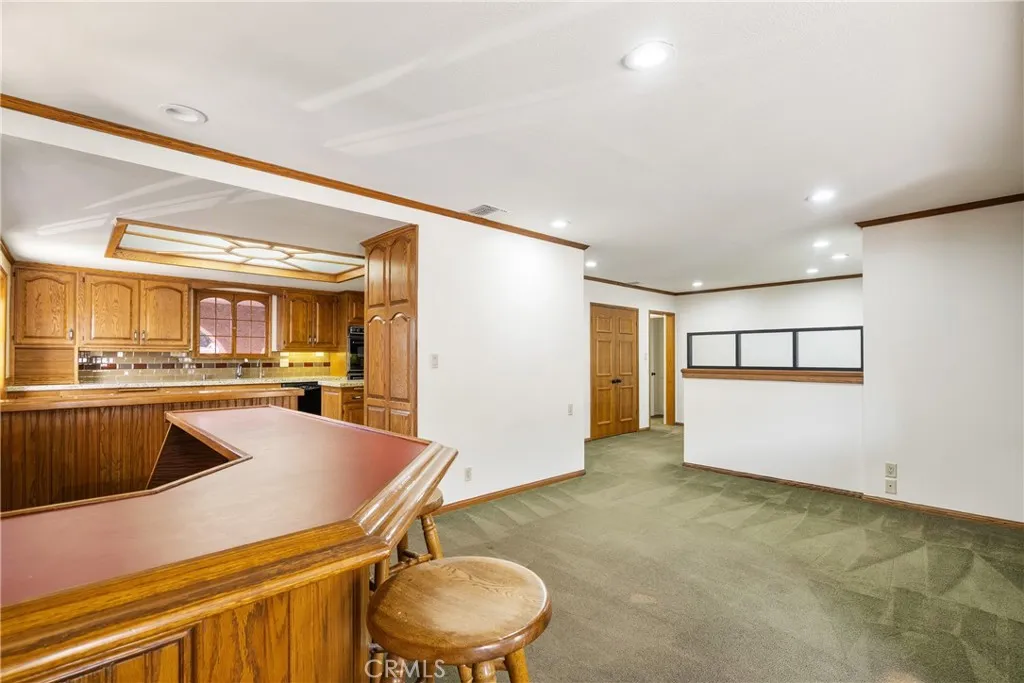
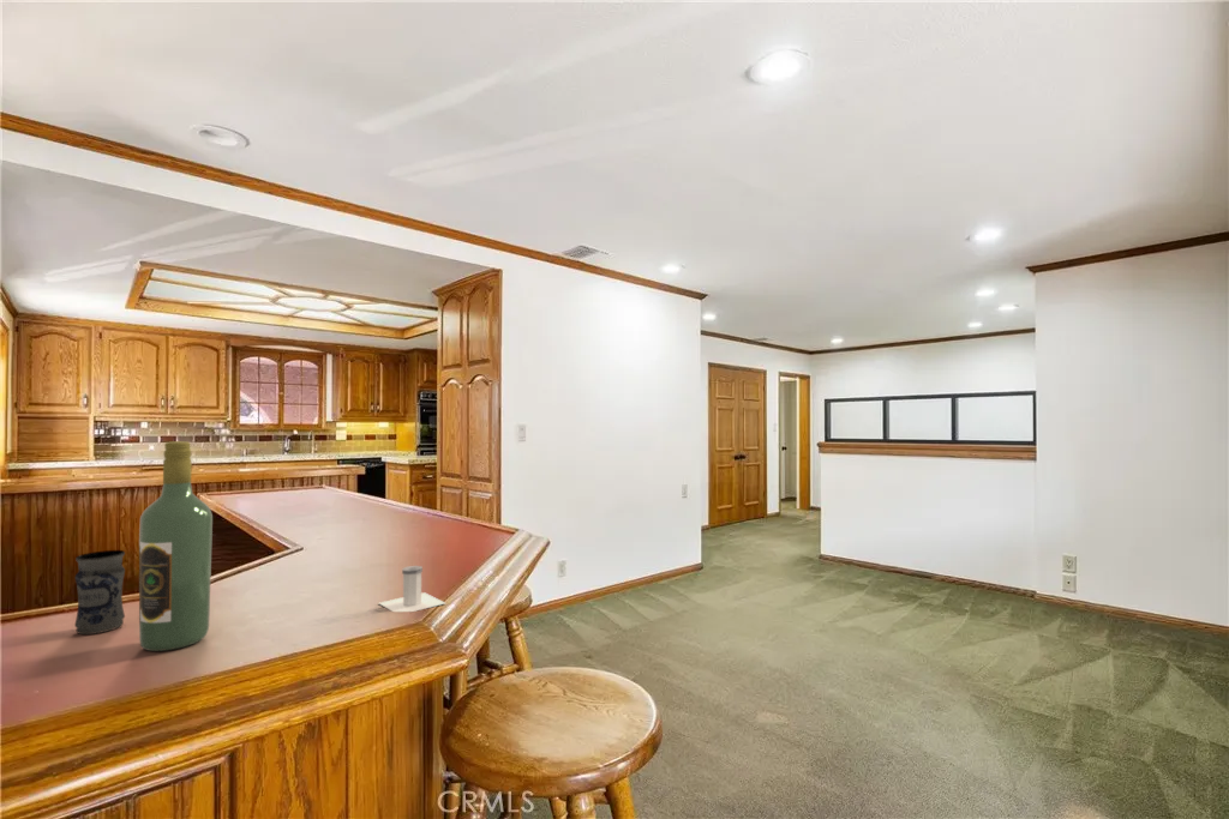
+ salt shaker (412, 585)
+ jar (100, 590)
+ wine bottle (176, 541)
